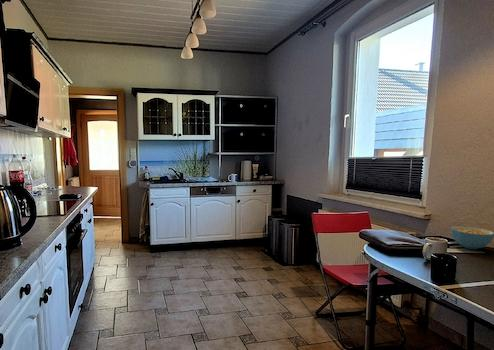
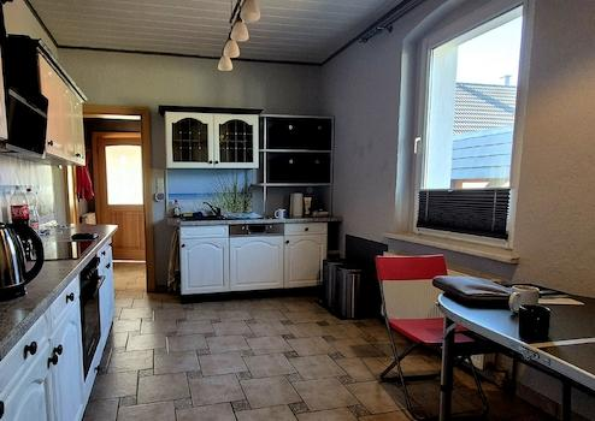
- cereal bowl (471, 238)
